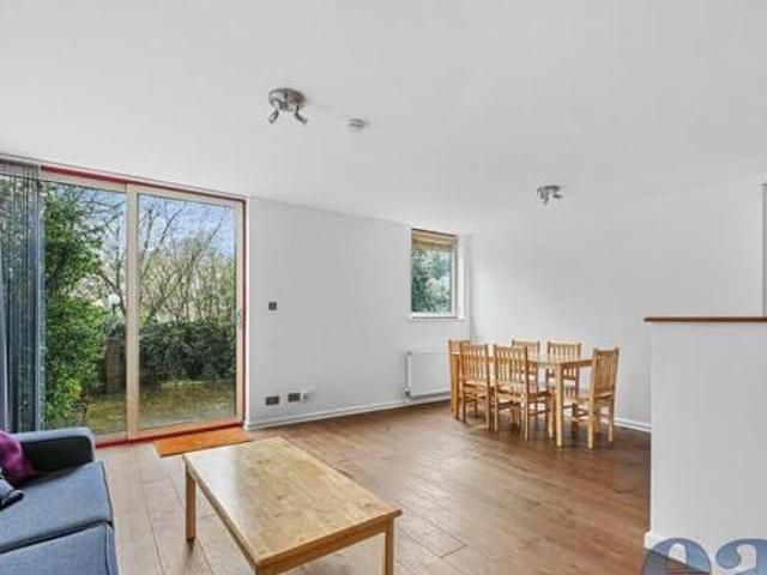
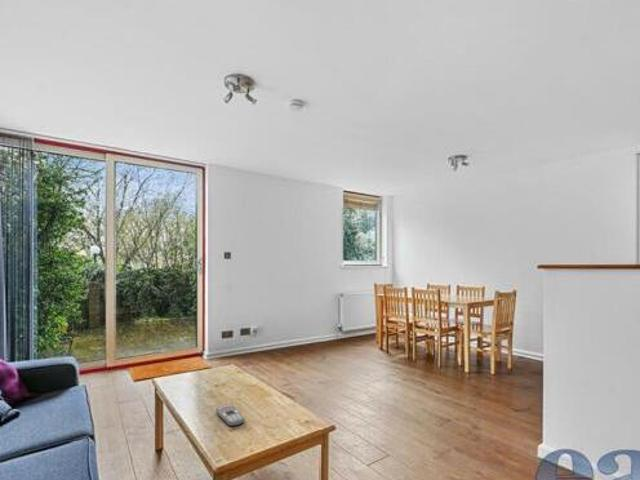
+ remote control (230, 415)
